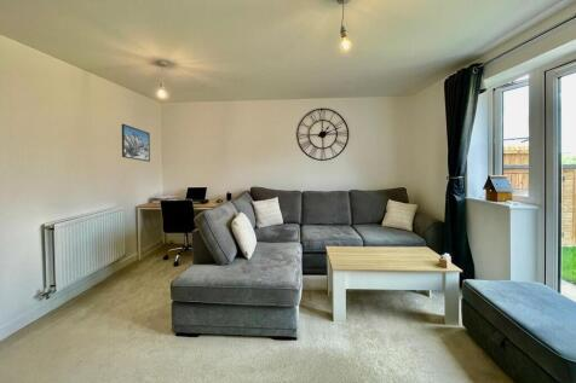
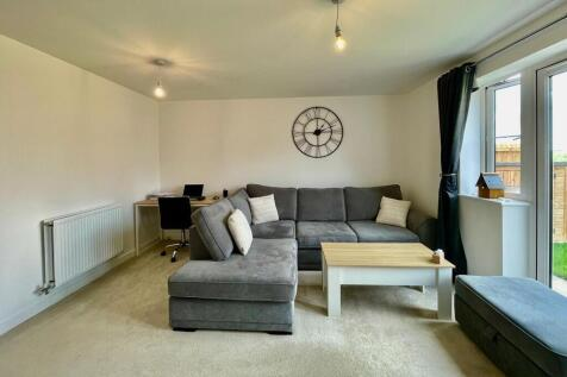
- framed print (137, 144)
